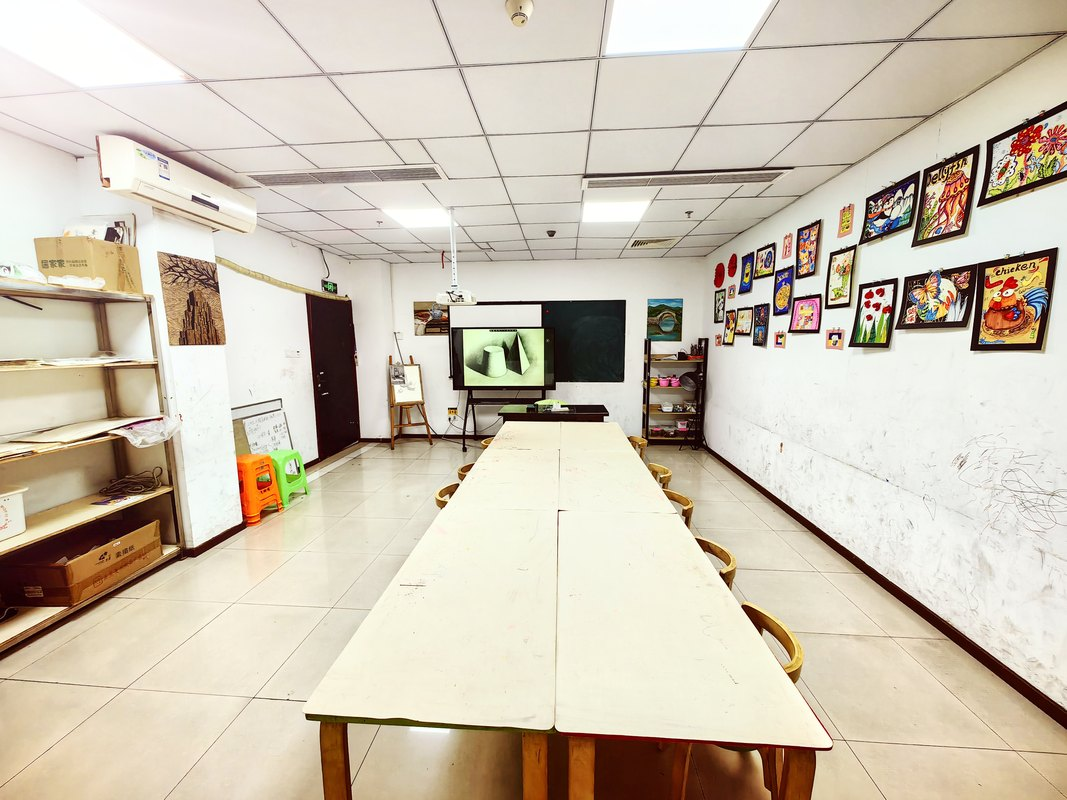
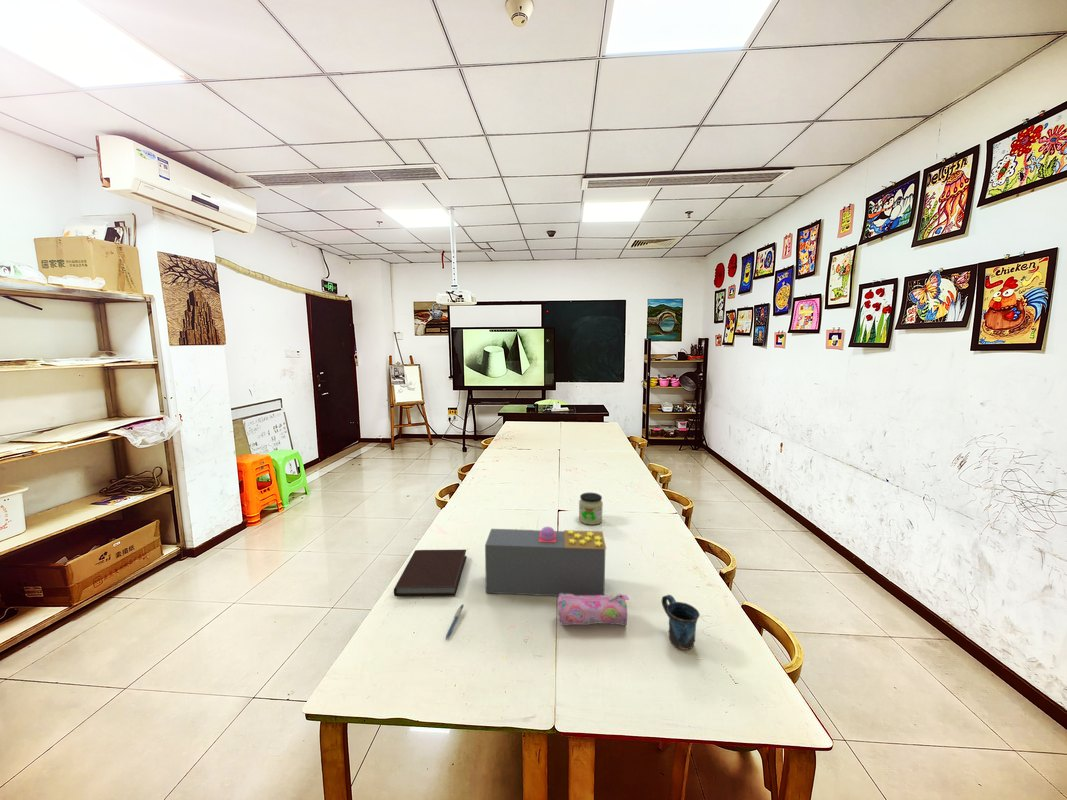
+ pen (454, 620)
+ pencil case (592, 608)
+ notebook (433, 570)
+ desk organizer (545, 555)
+ jar (590, 508)
+ mug (680, 621)
